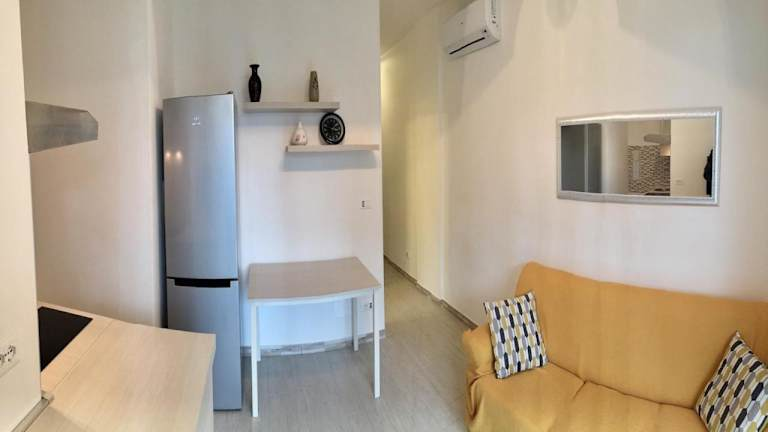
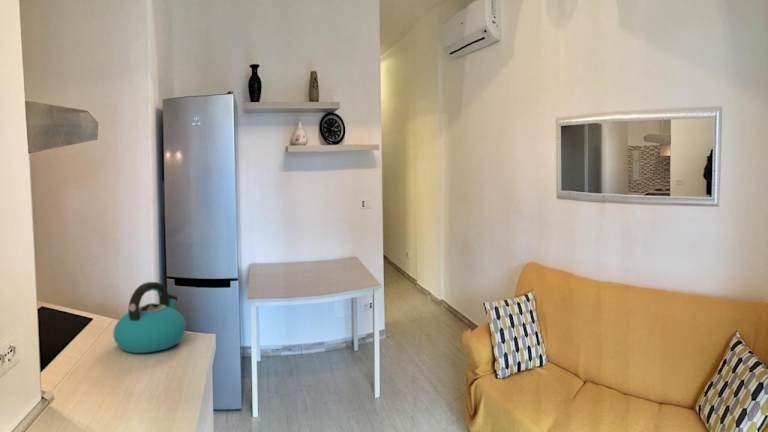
+ kettle (153, 312)
